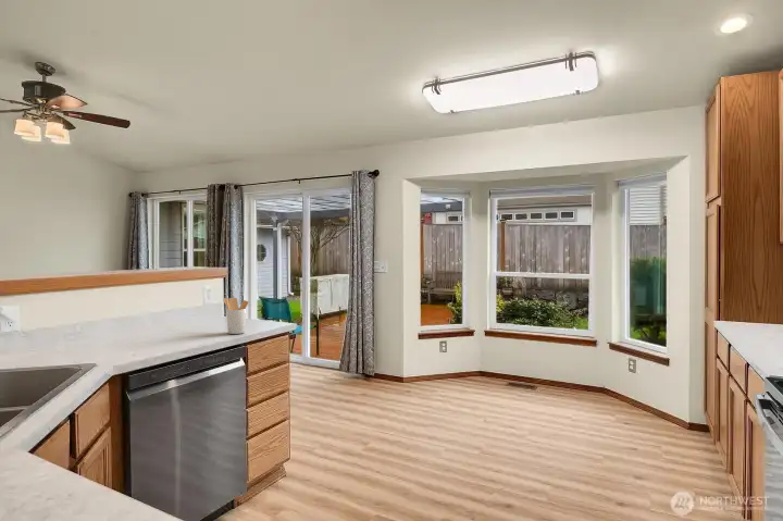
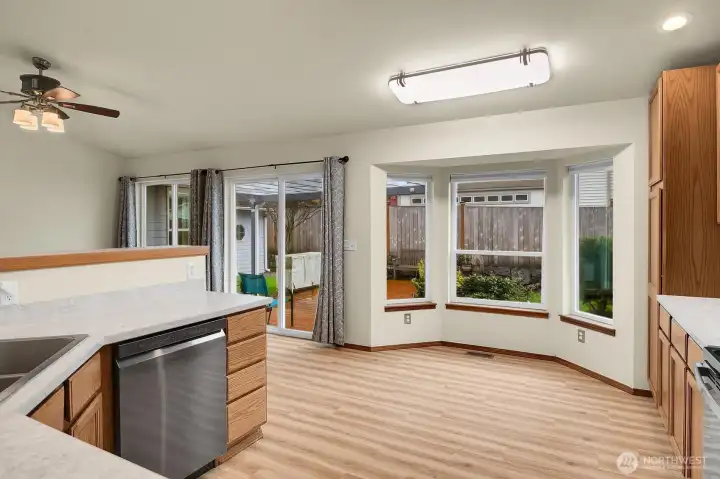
- utensil holder (234, 314)
